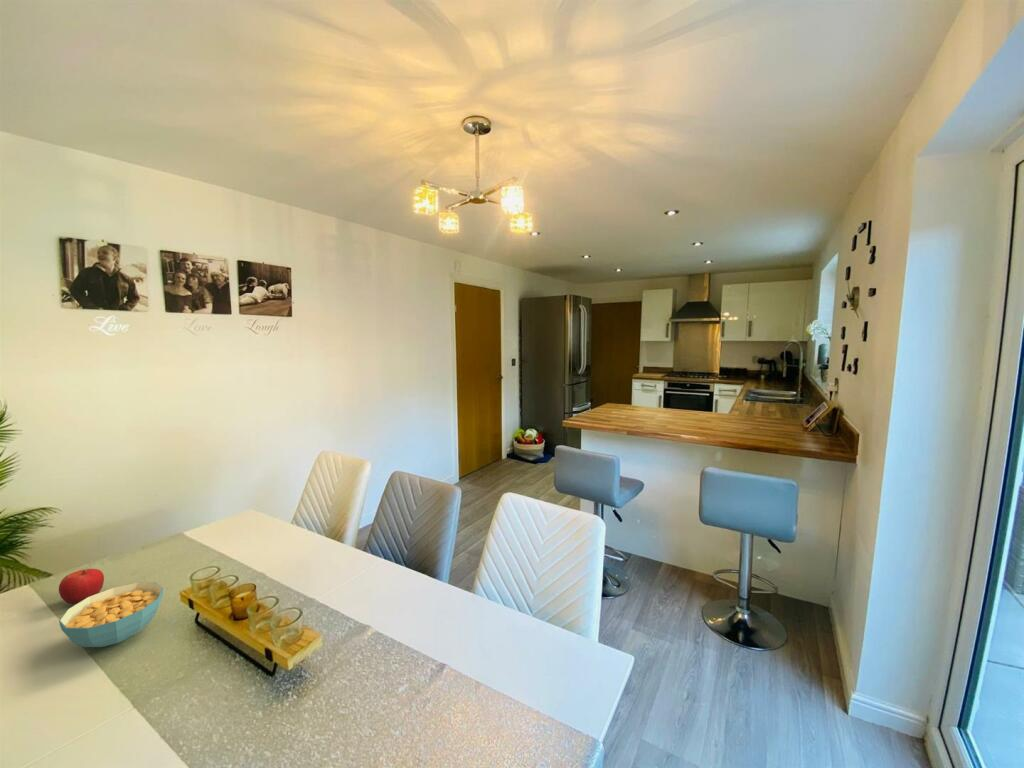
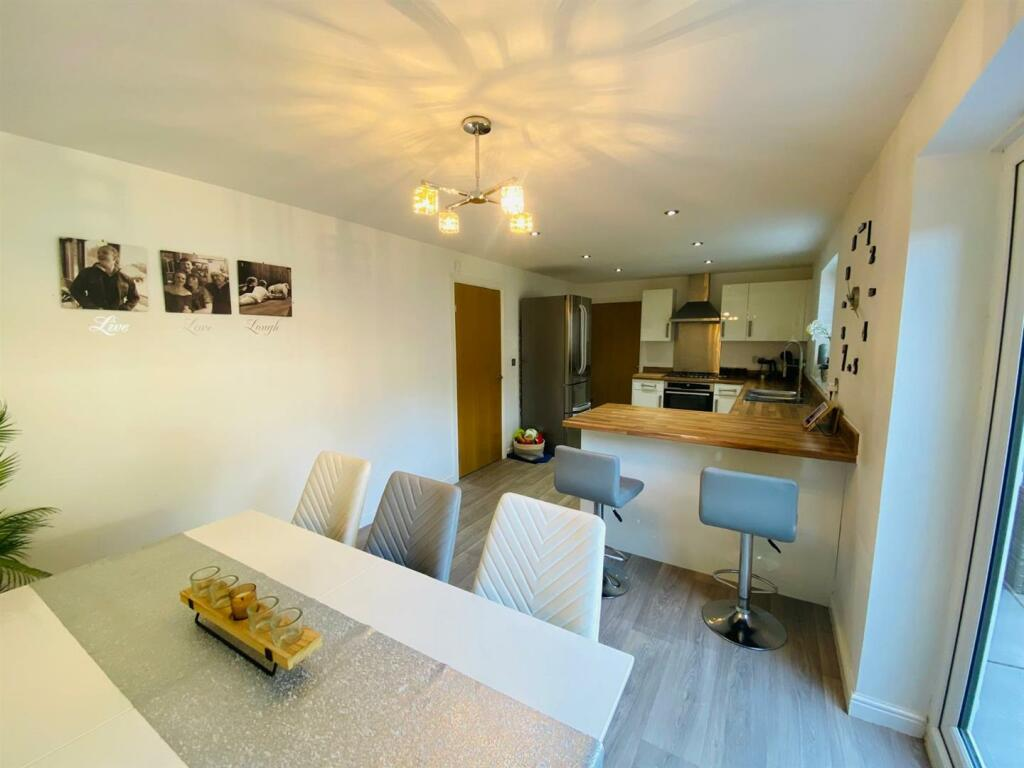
- fruit (81, 585)
- cereal bowl (115, 620)
